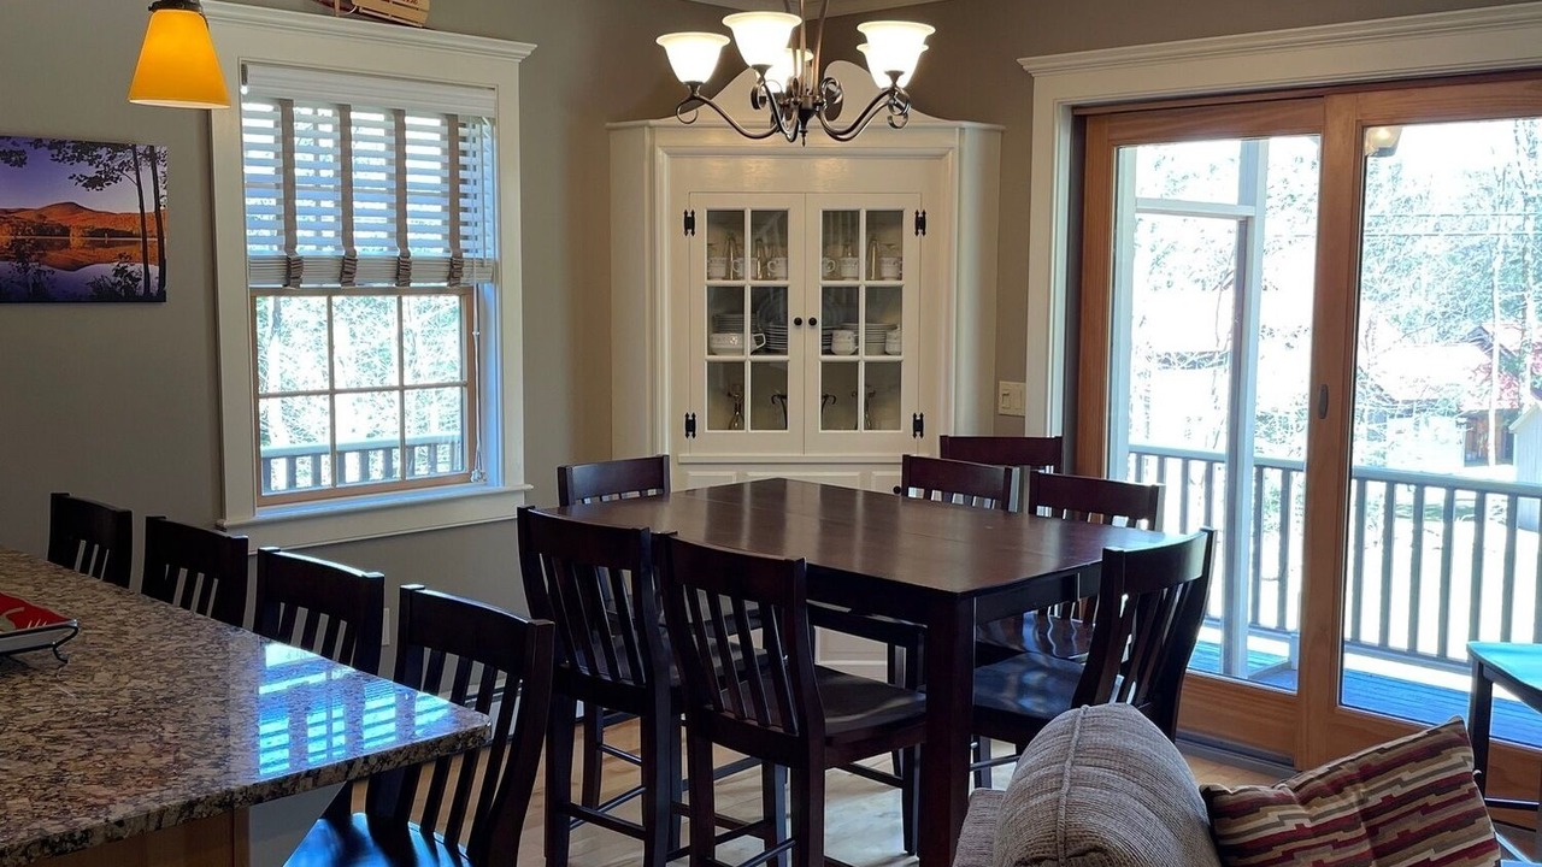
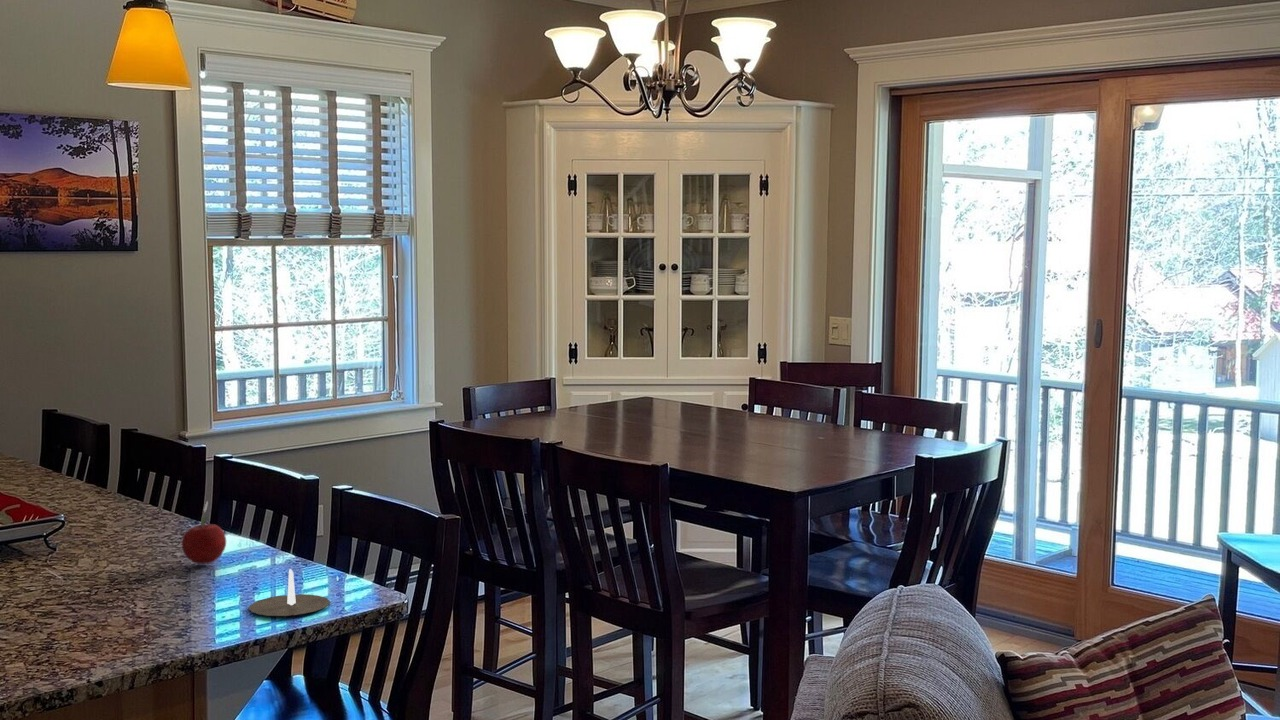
+ candle (288, 586)
+ fruit (201, 533)
